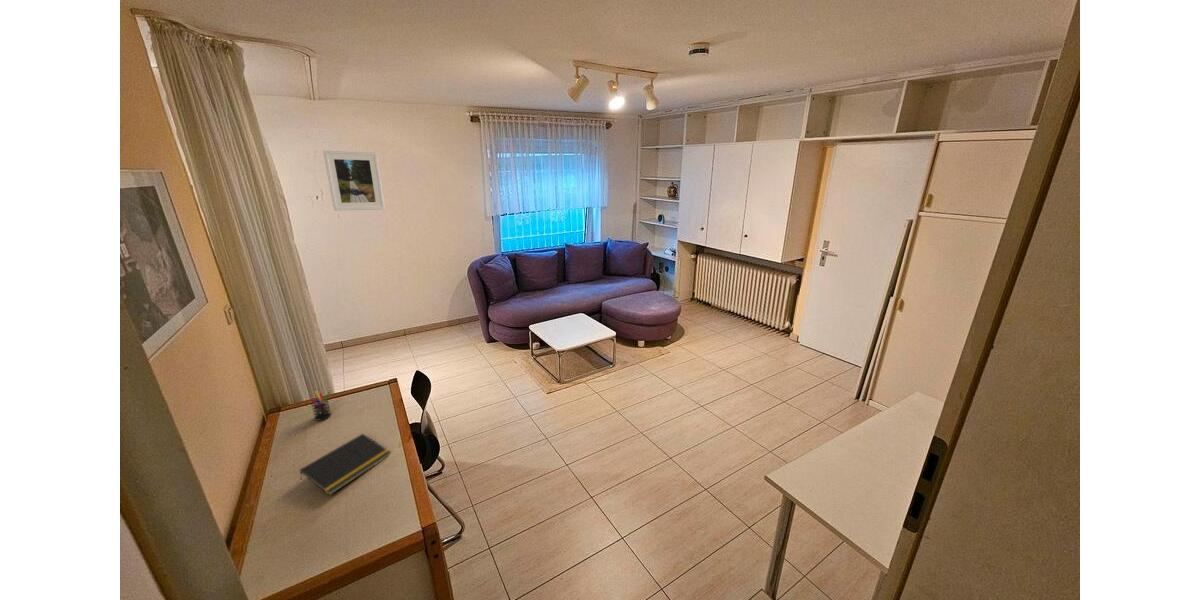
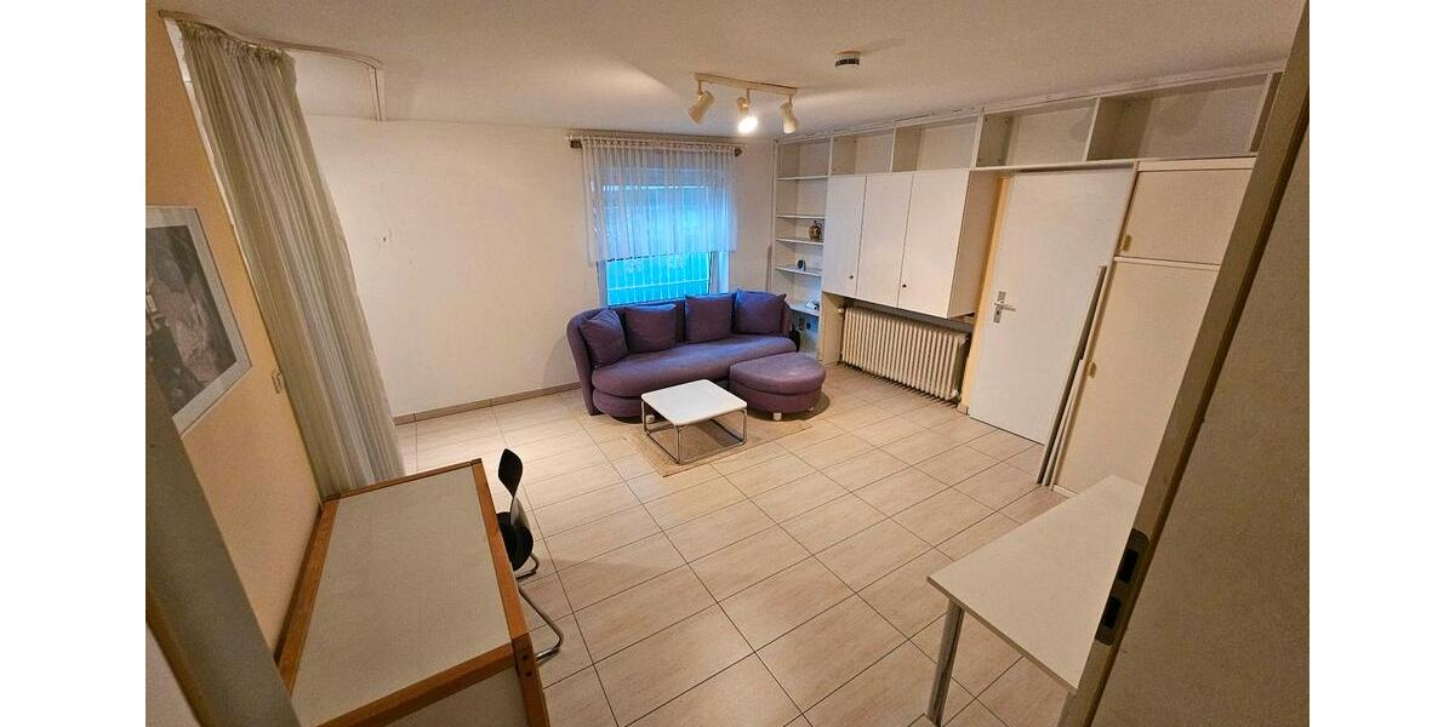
- notepad (347, 461)
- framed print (355, 181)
- pen holder (322, 403)
